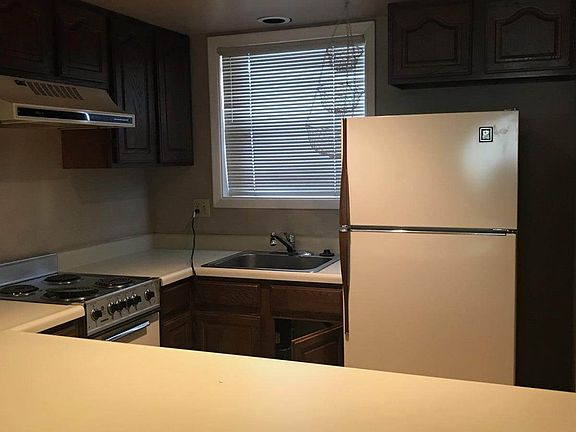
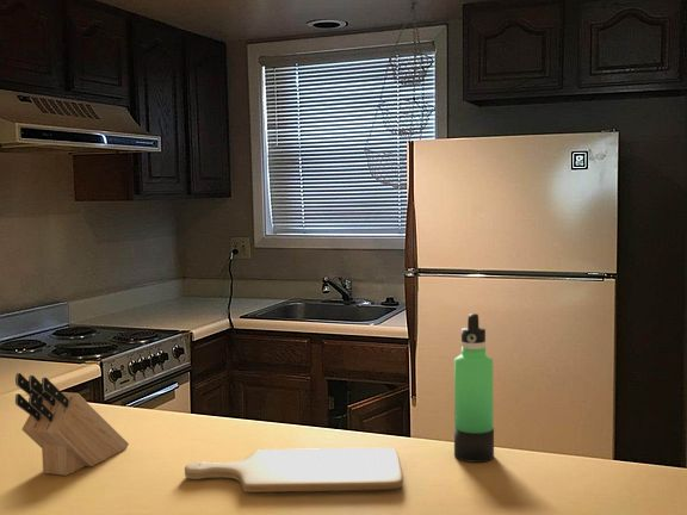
+ chopping board (292, 469)
+ thermos bottle (474, 385)
+ knife block (70, 414)
